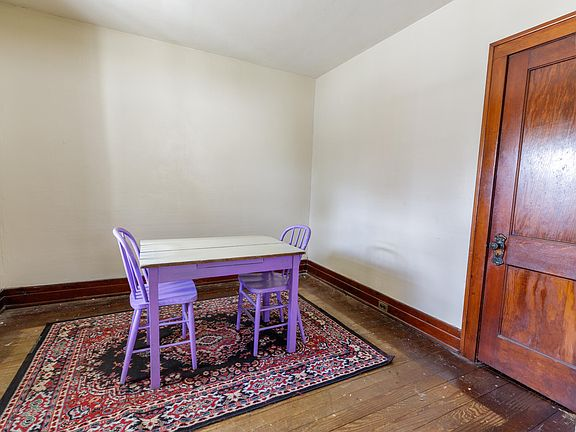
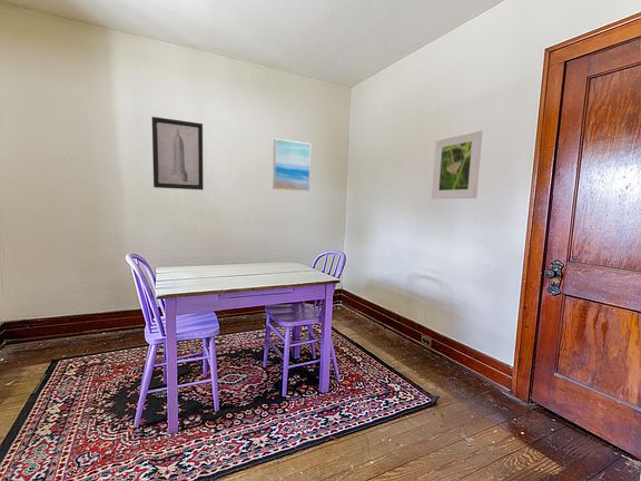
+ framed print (454, 167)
+ wall art (178, 155)
+ wall art (292, 166)
